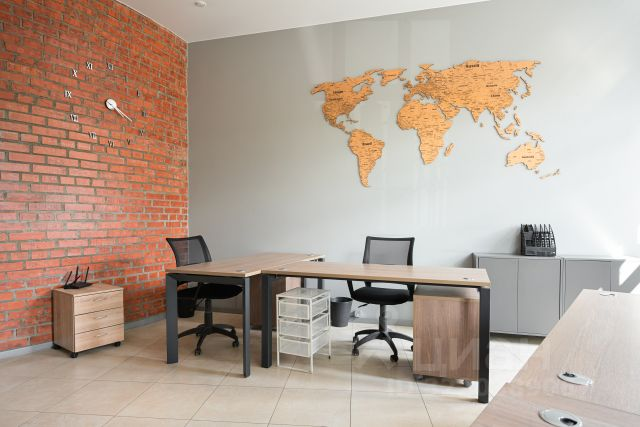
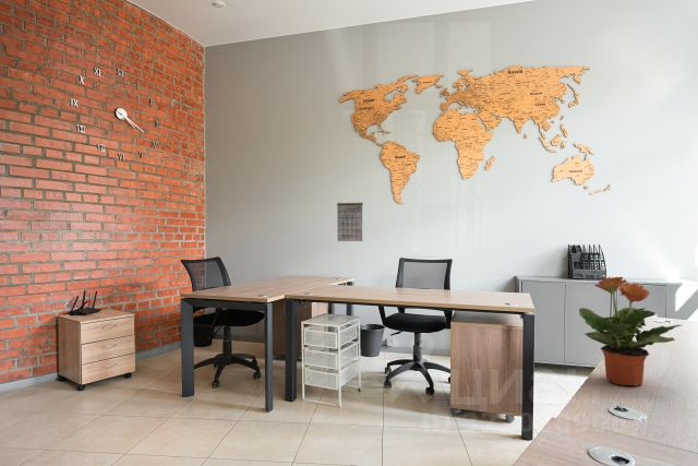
+ potted plant (622, 330)
+ calendar (349, 217)
